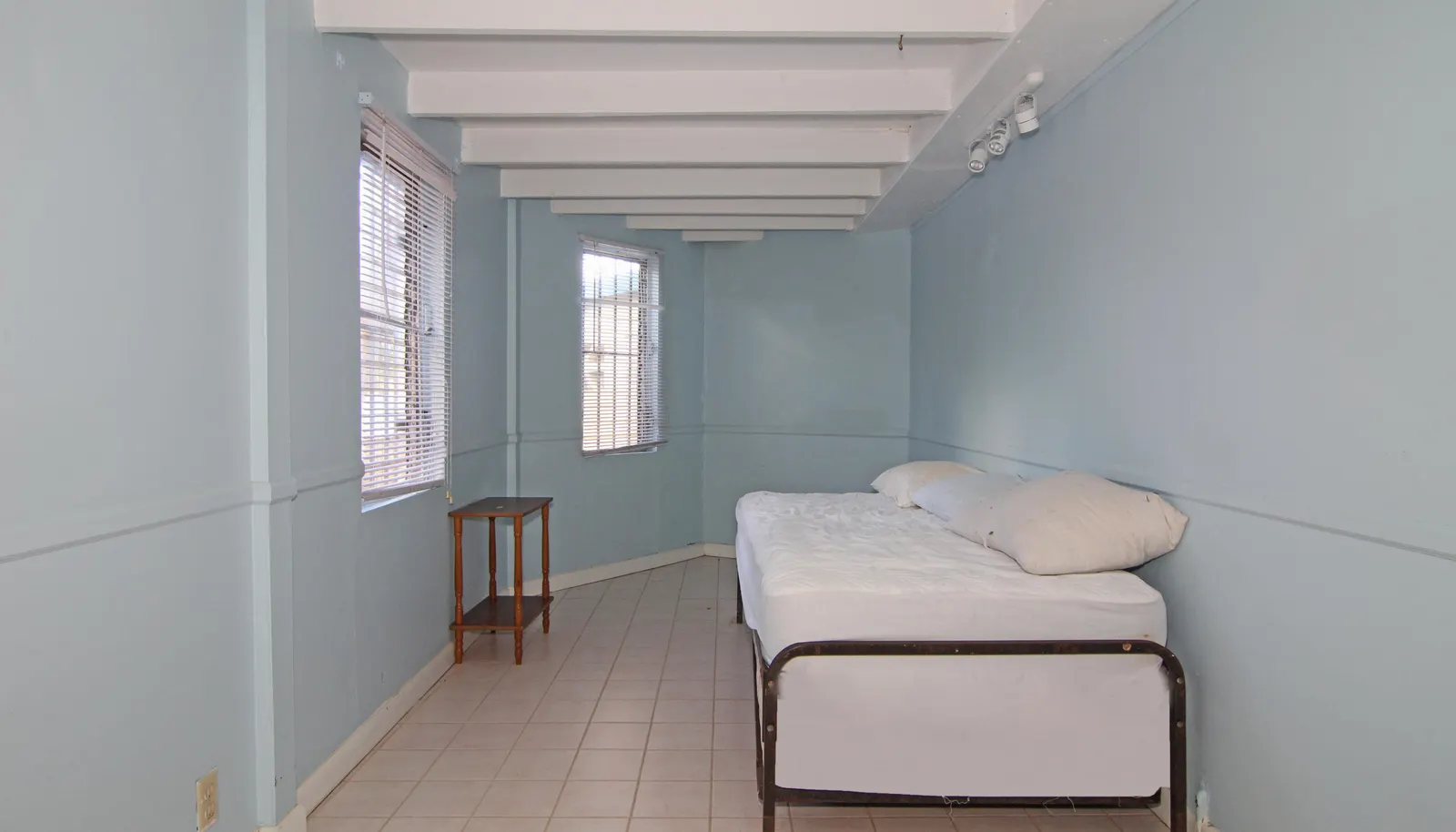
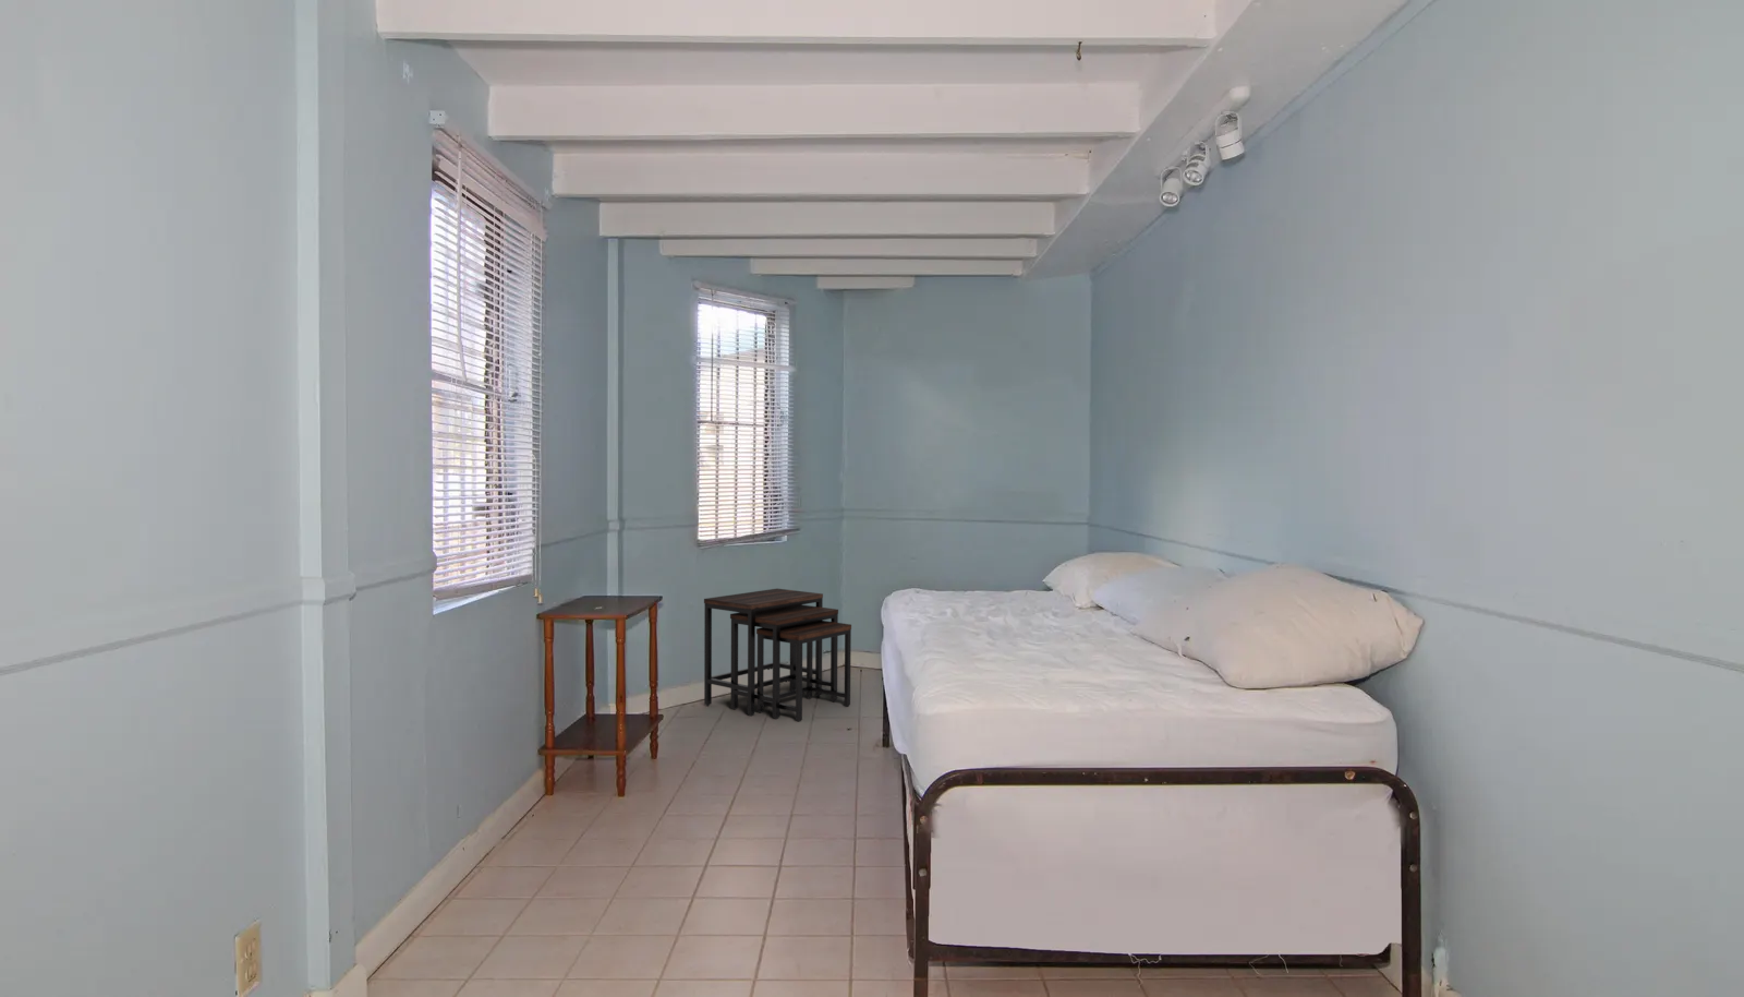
+ desk (780, 651)
